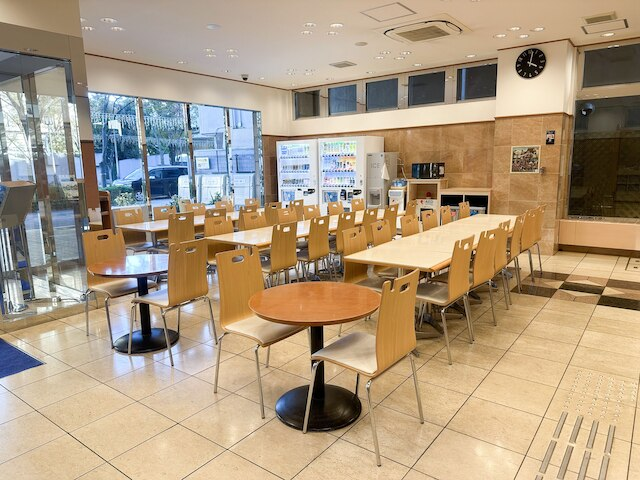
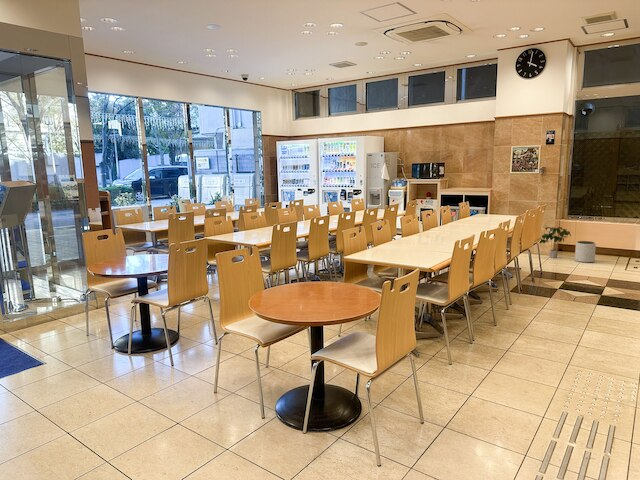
+ potted plant (554, 241)
+ plant pot (585, 251)
